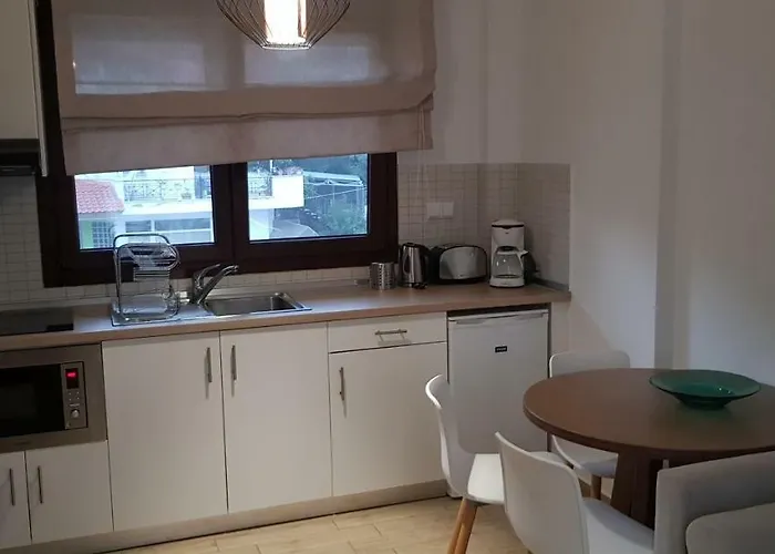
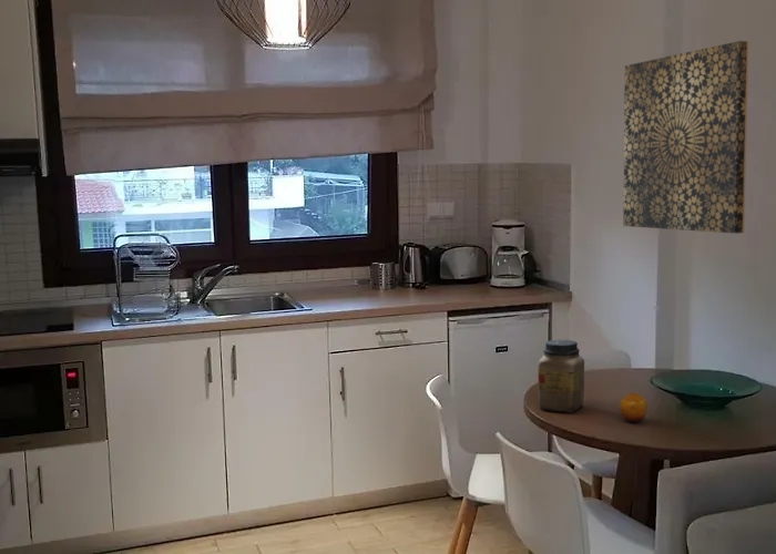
+ fruit (633, 407)
+ jar (561, 375)
+ wall art (680, 142)
